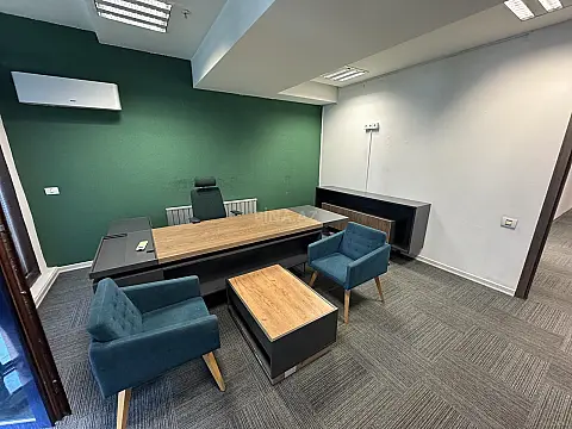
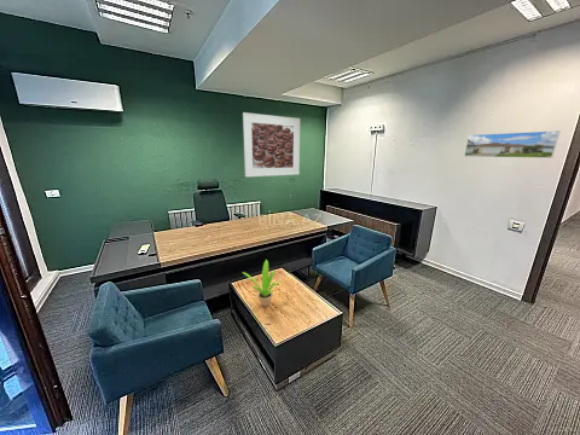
+ potted plant (266, 286)
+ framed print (273, 146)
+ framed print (505, 145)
